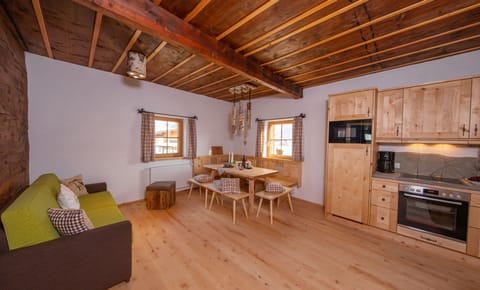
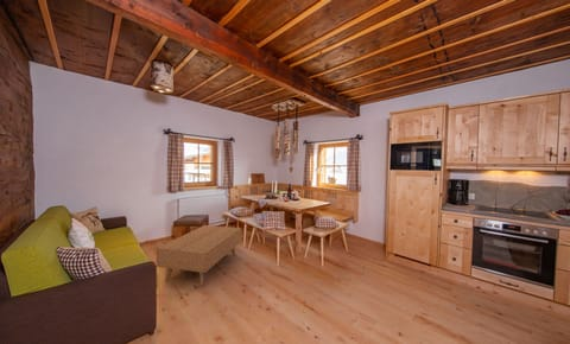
+ coffee table (204, 250)
